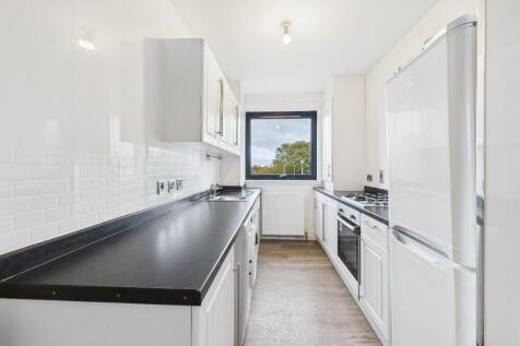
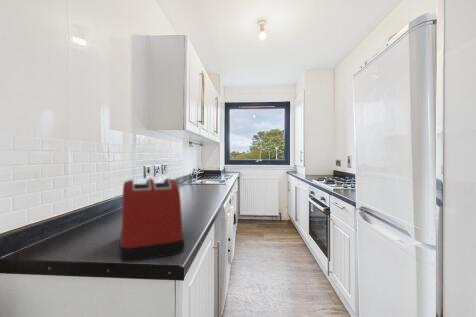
+ toaster (150, 210)
